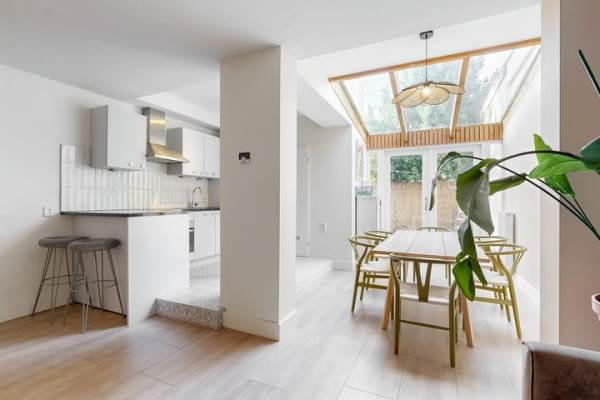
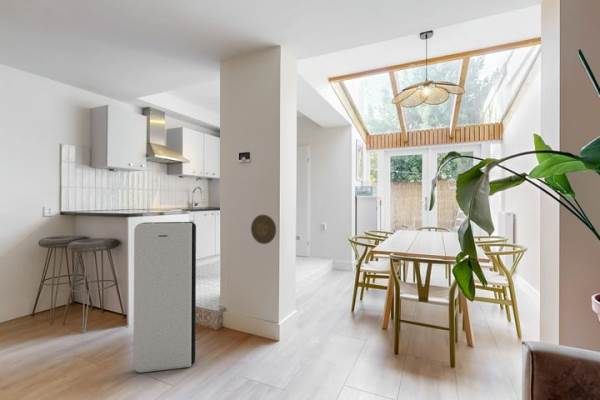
+ decorative plate (262, 229)
+ air purifier (165, 294)
